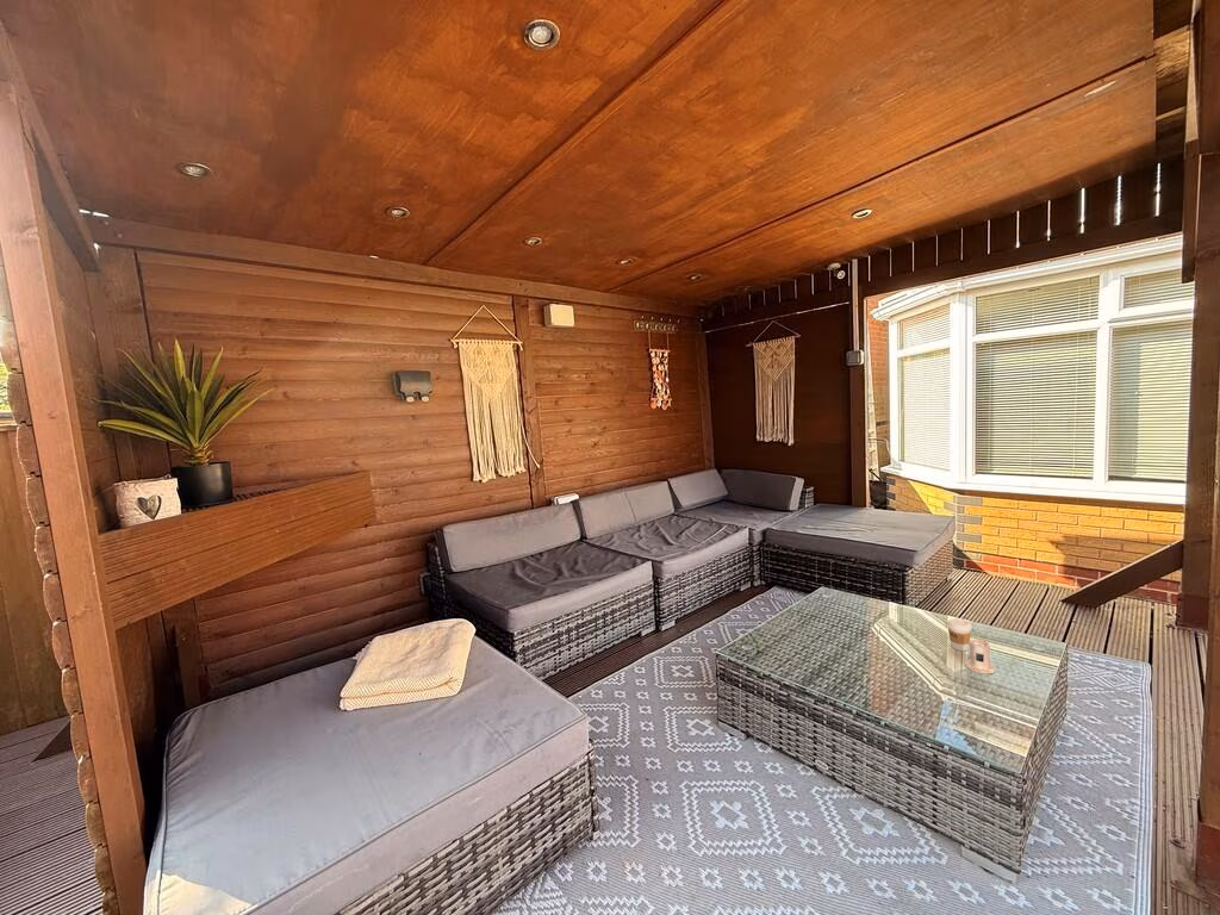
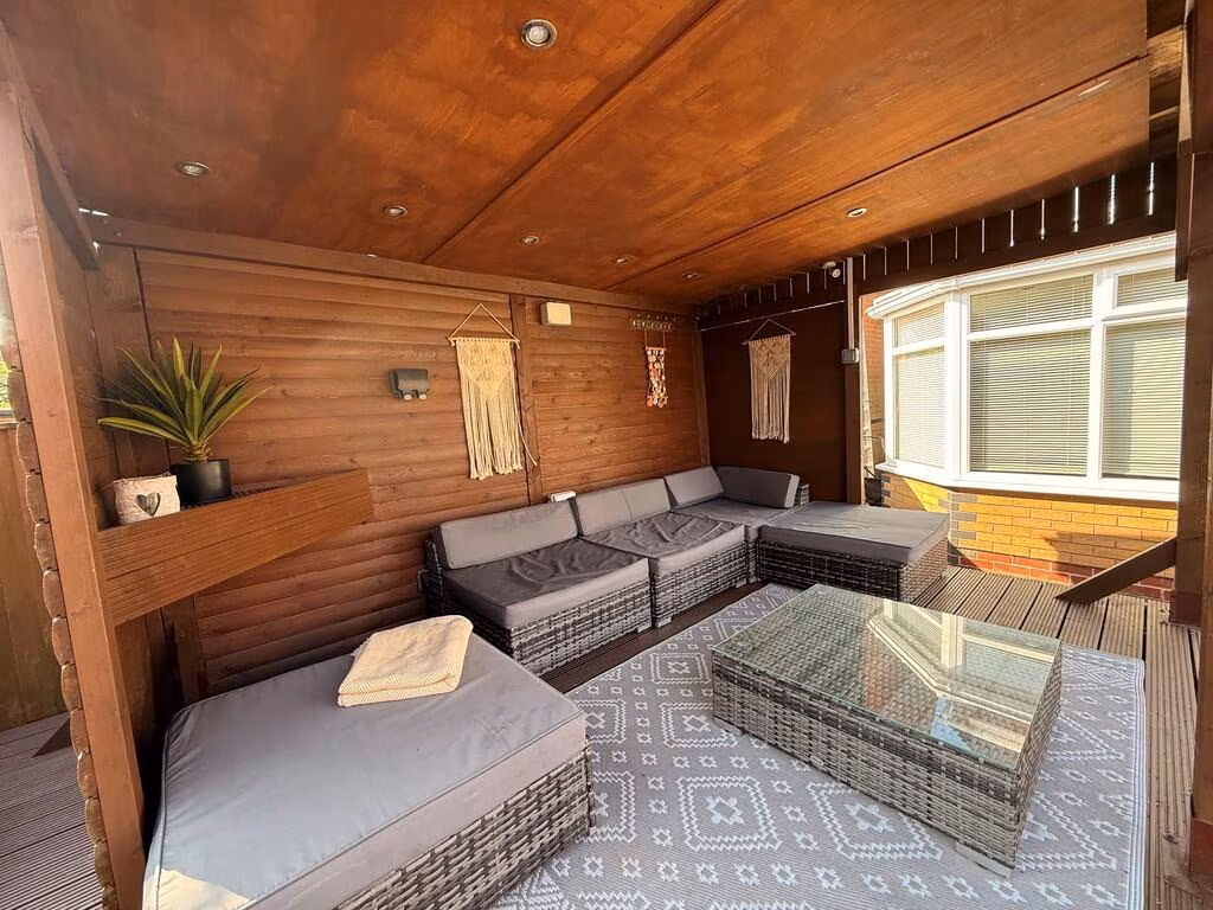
- candle (979, 653)
- coffee cup (959, 634)
